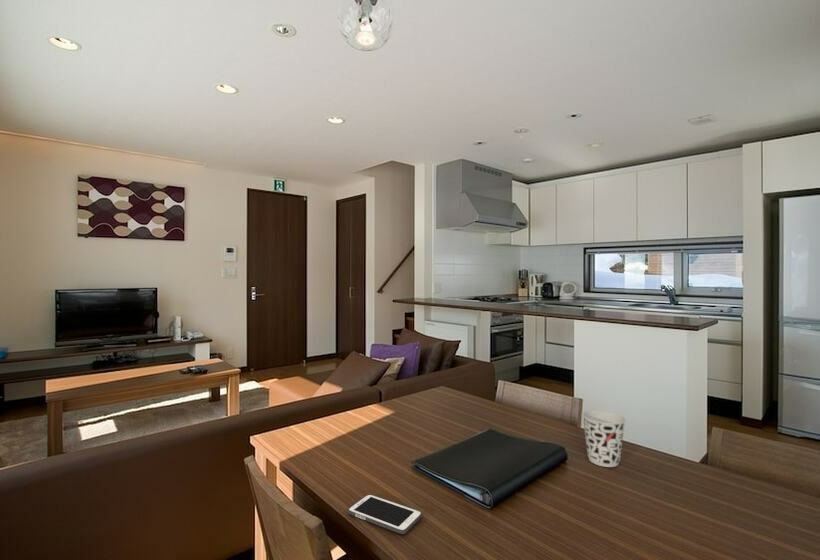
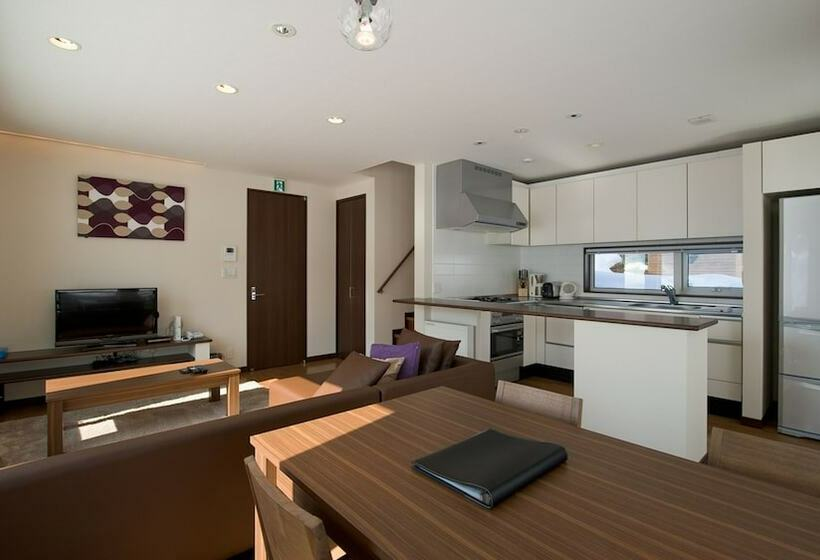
- cell phone (384, 512)
- cup (603, 438)
